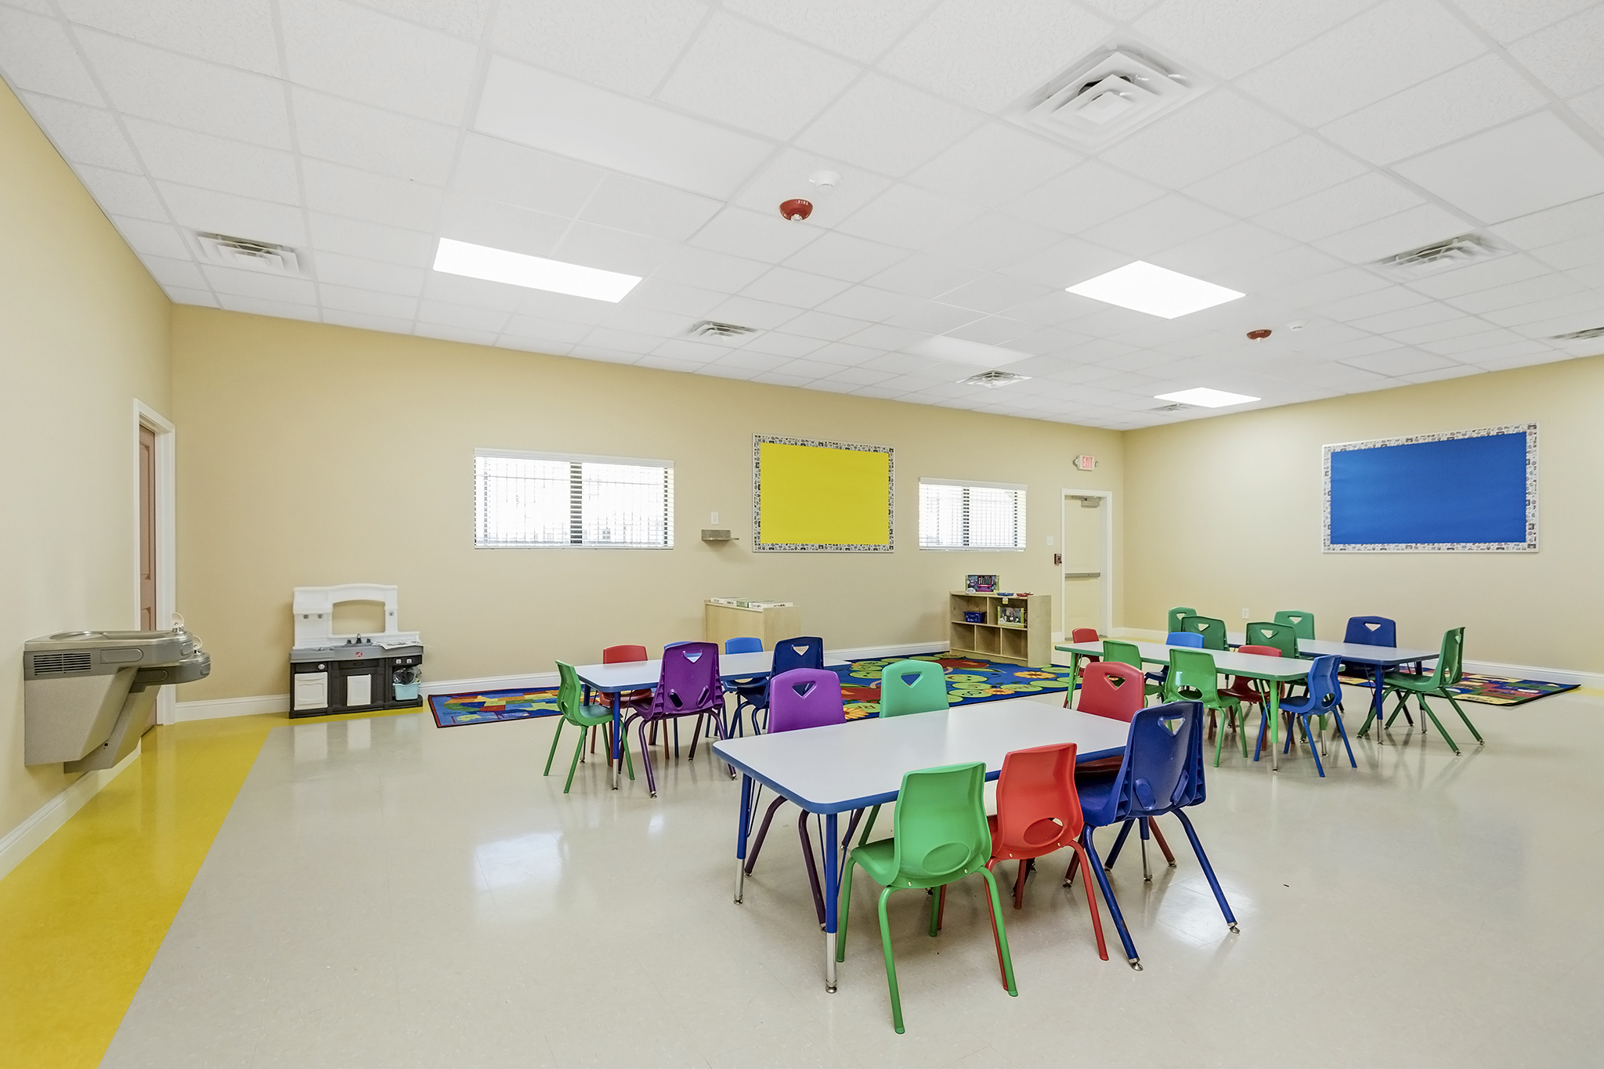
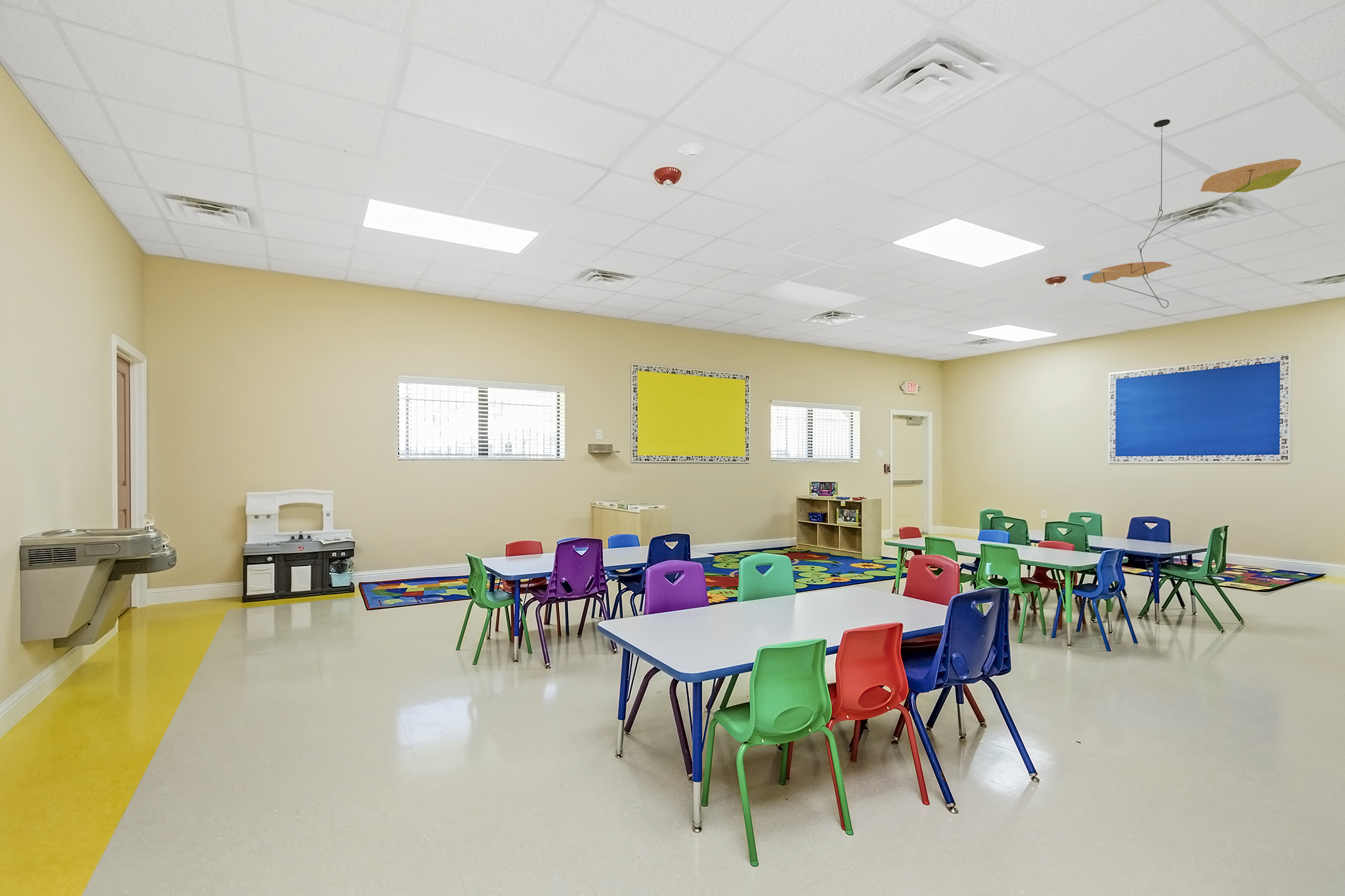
+ ceiling mobile (1183, 219)
